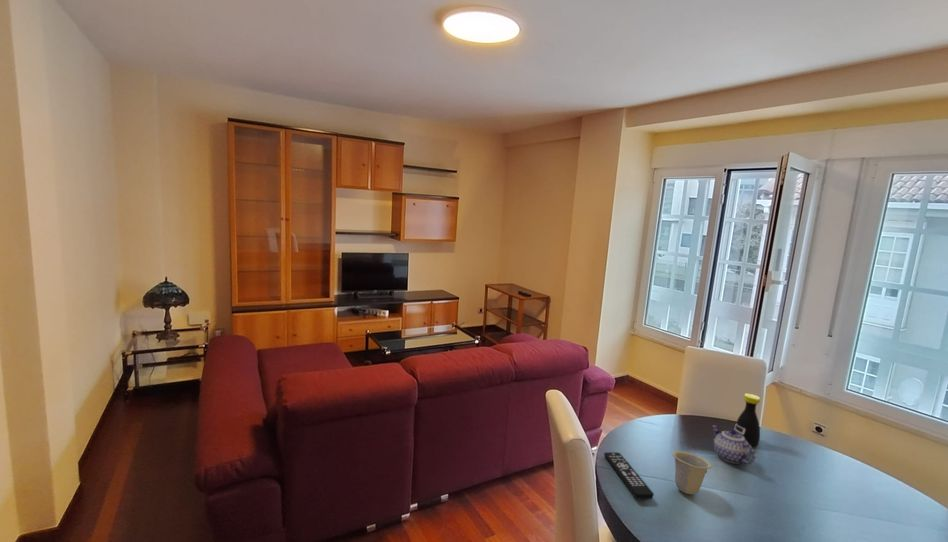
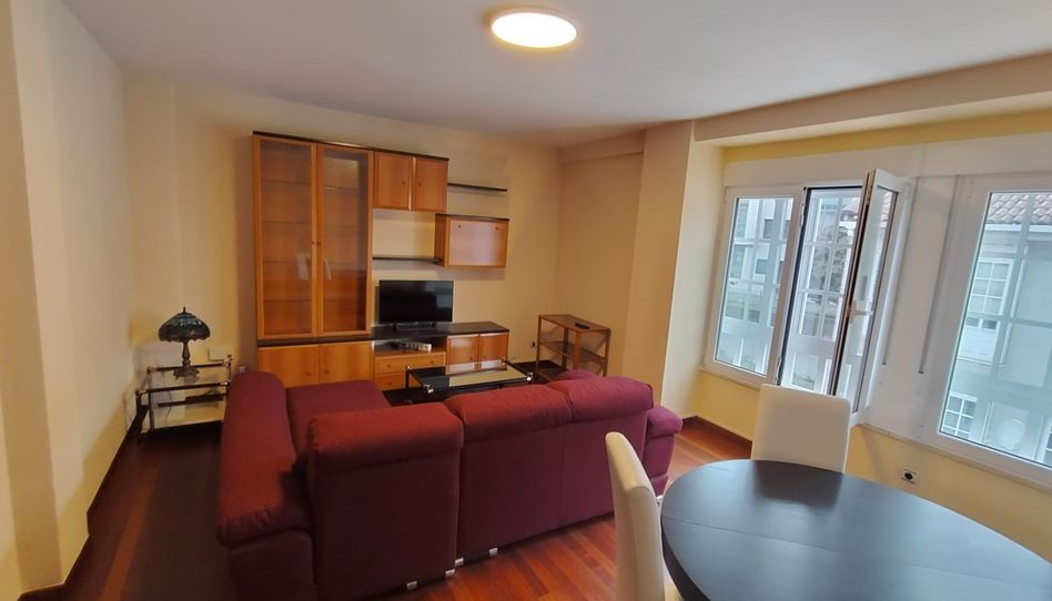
- bottle (748, 418)
- teapot (731, 444)
- remote control (626, 474)
- cup (689, 473)
